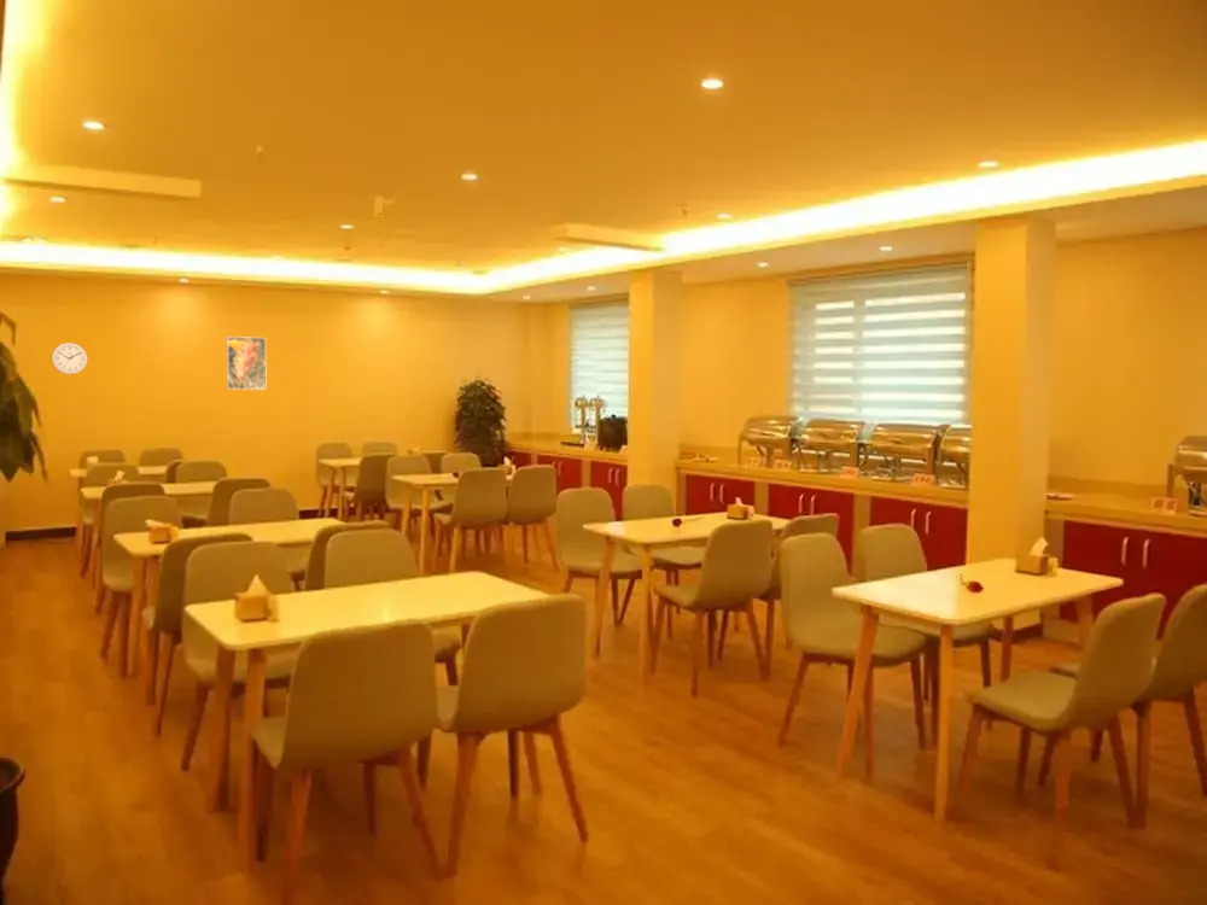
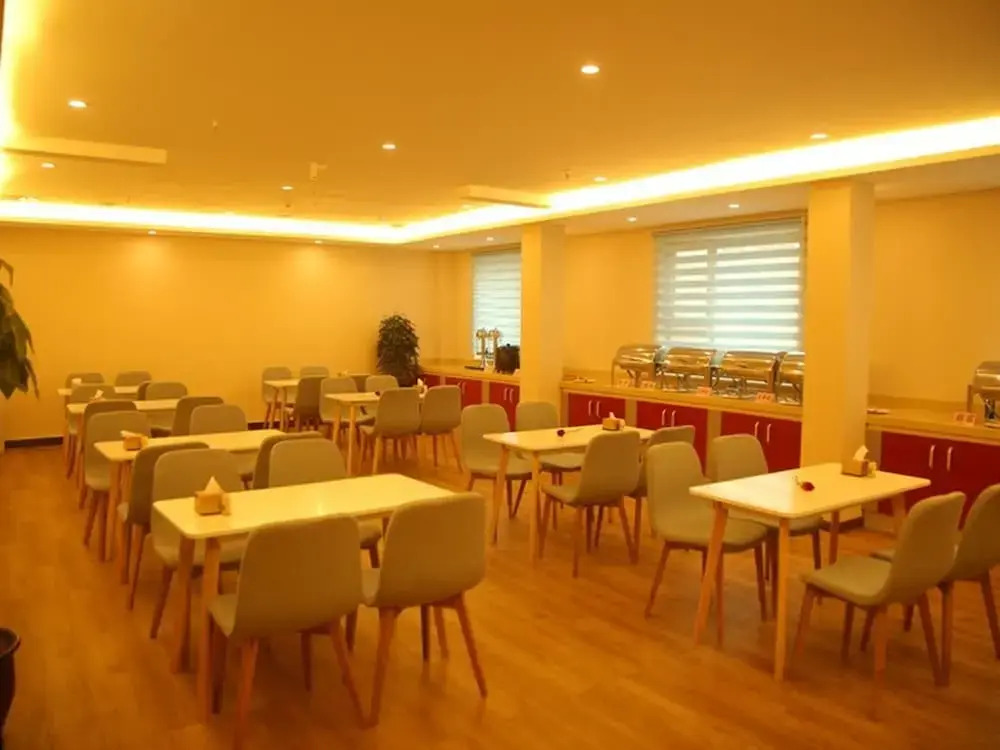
- wall clock (69, 358)
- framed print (246, 363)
